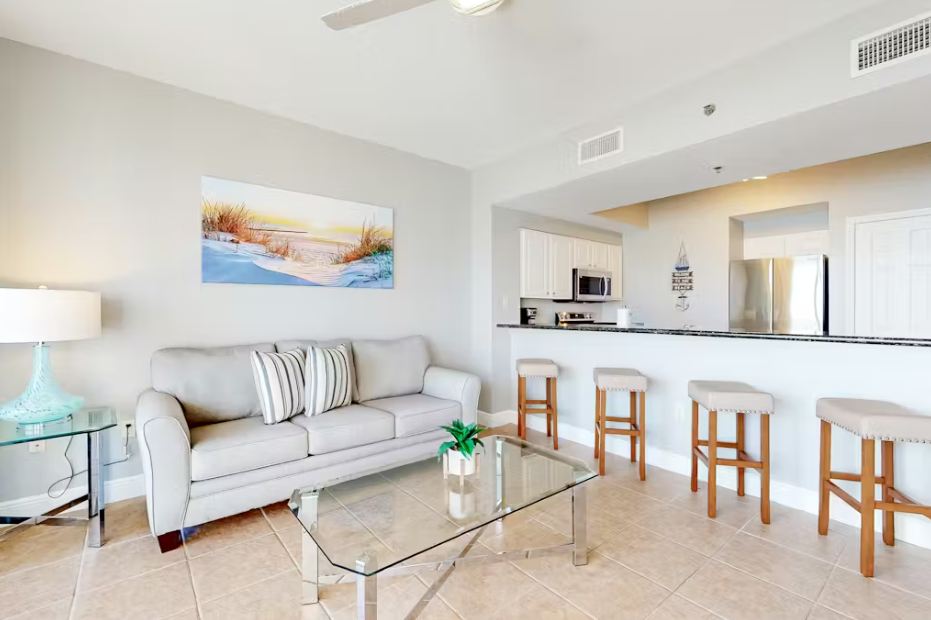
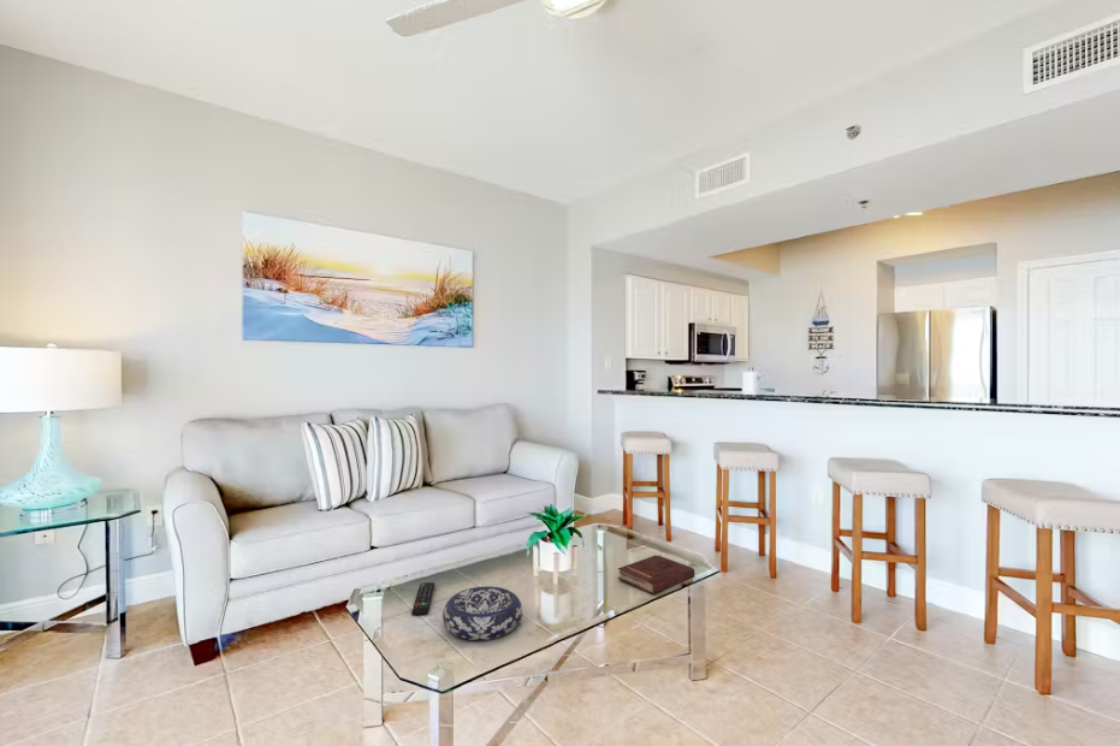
+ hardback book (656, 573)
+ decorative bowl (482, 611)
+ remote control (423, 598)
